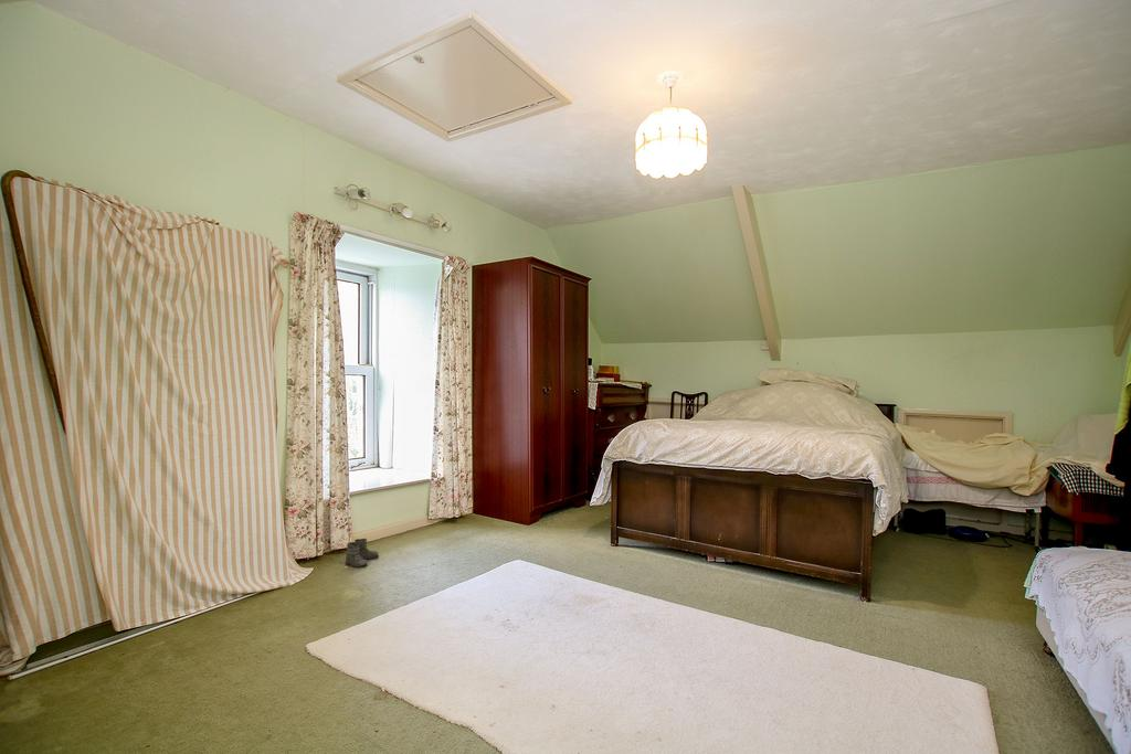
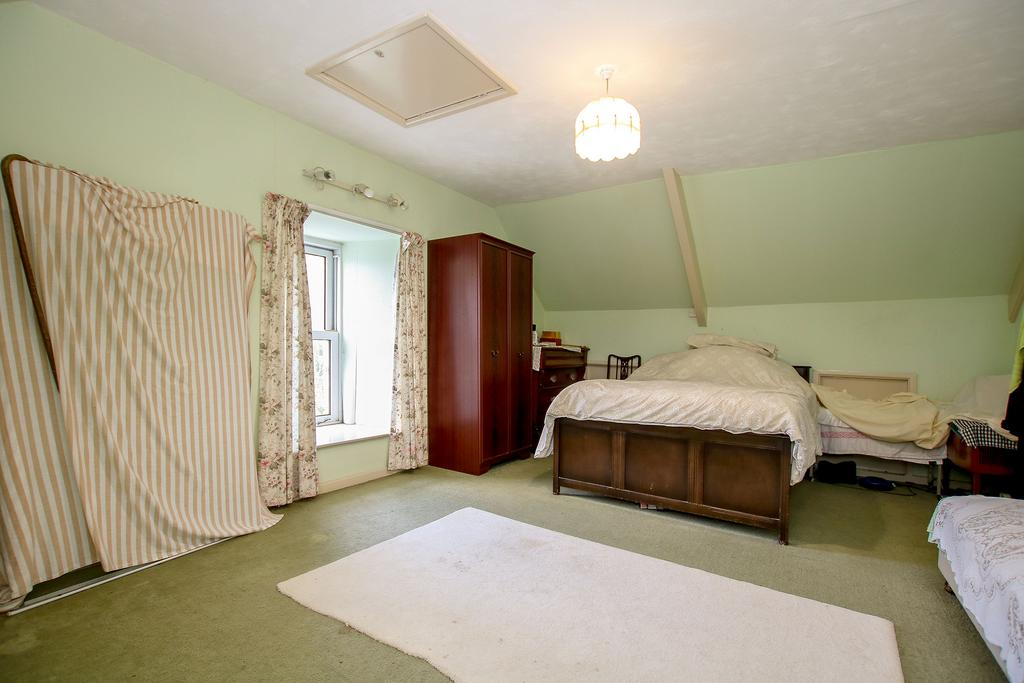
- boots (360, 551)
